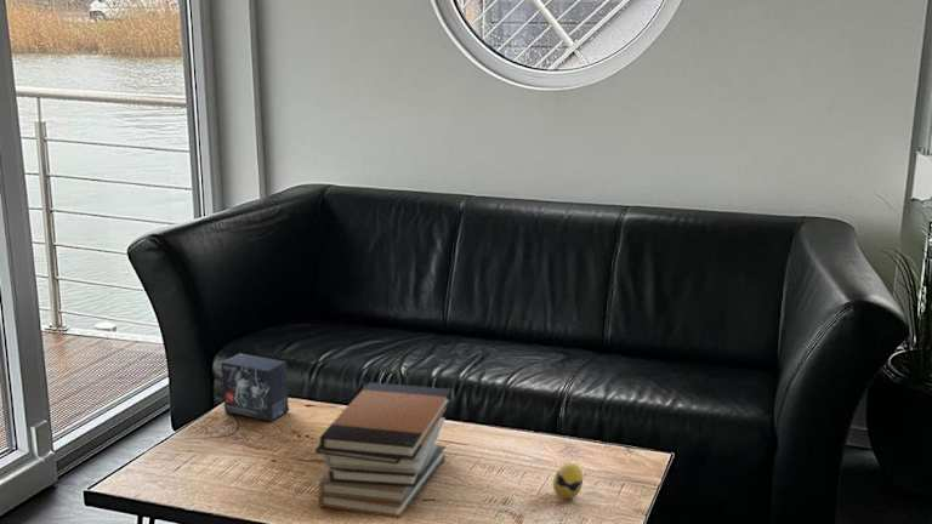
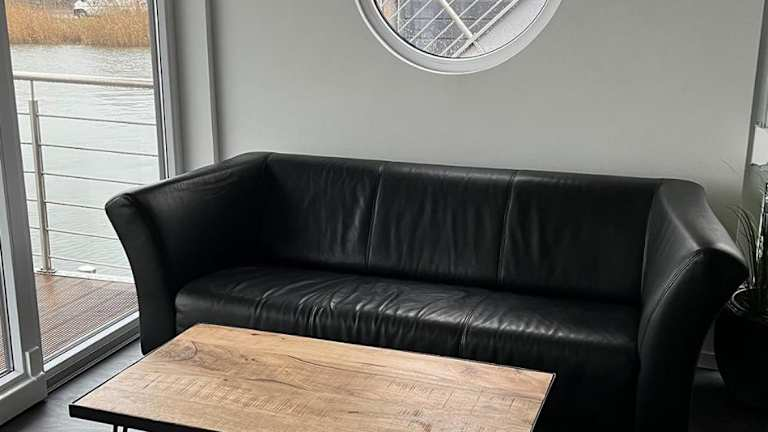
- decorative egg (567, 479)
- small box (255, 387)
- book stack (387, 445)
